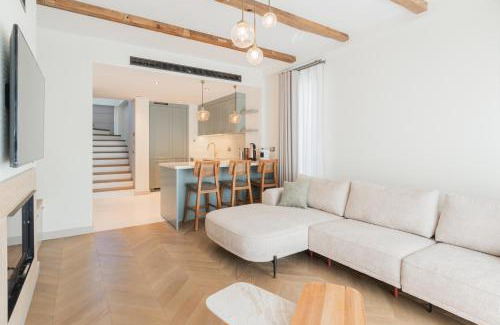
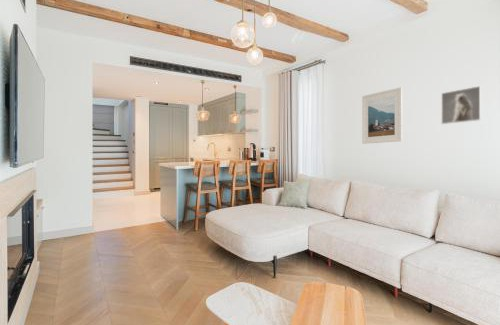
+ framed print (460, 106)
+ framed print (381, 117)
